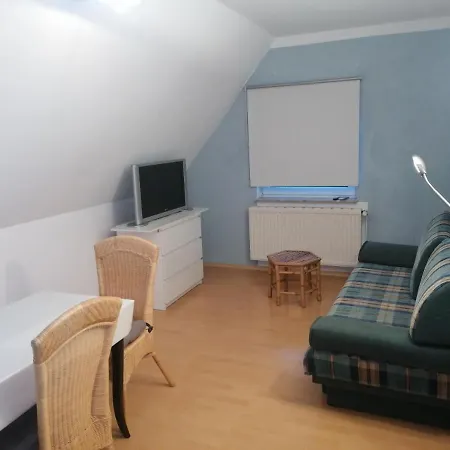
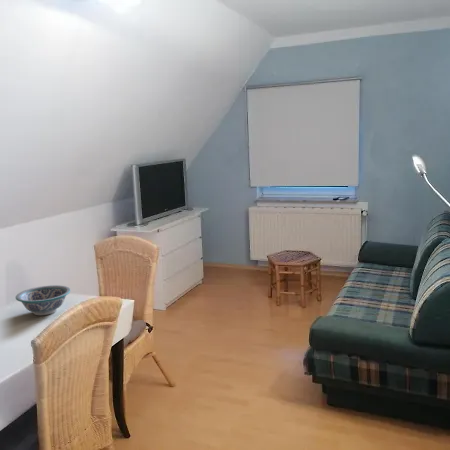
+ bowl (44, 302)
